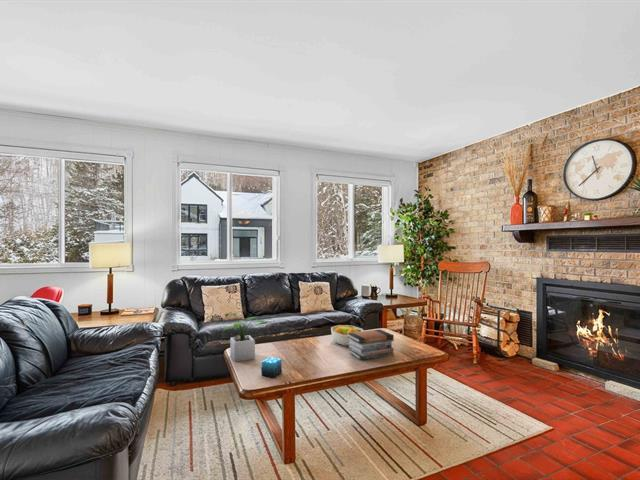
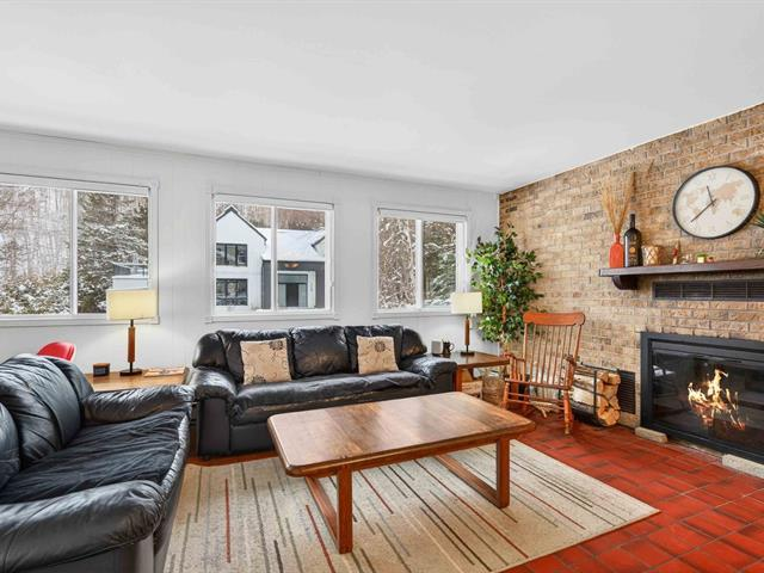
- fruit bowl (347, 332)
- potted plant (242, 335)
- candle (271, 364)
- book stack (370, 344)
